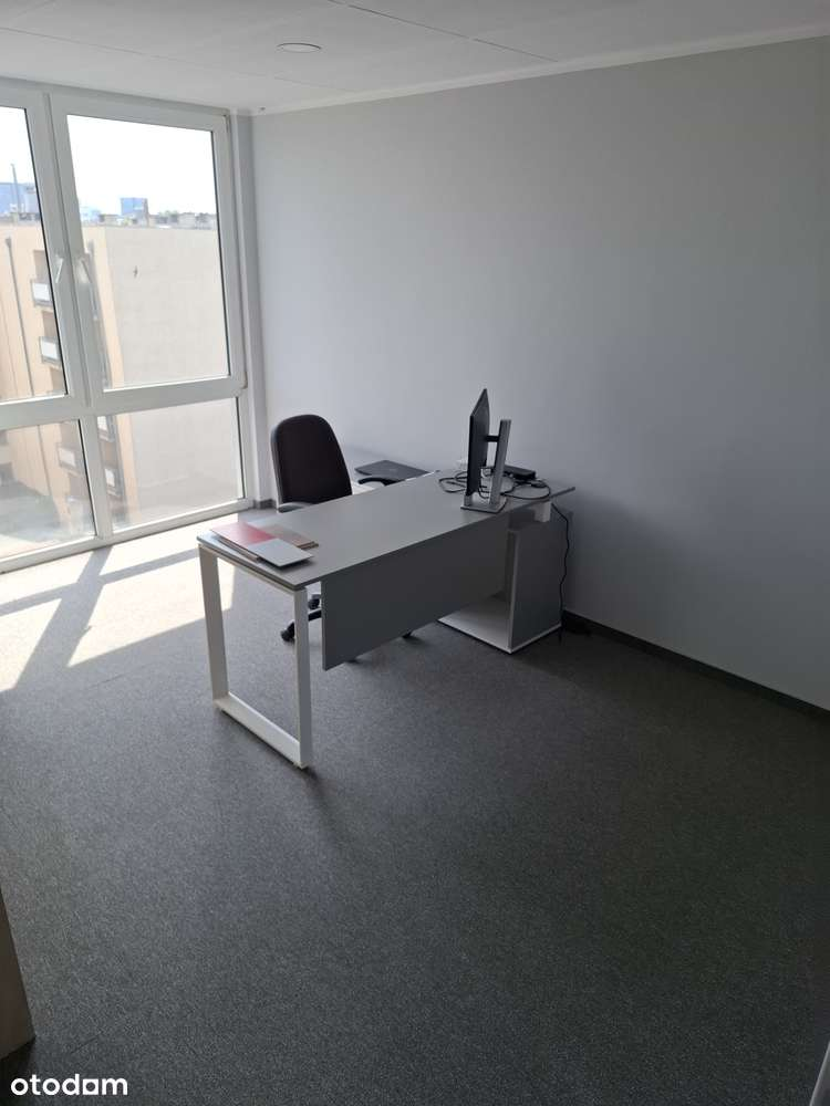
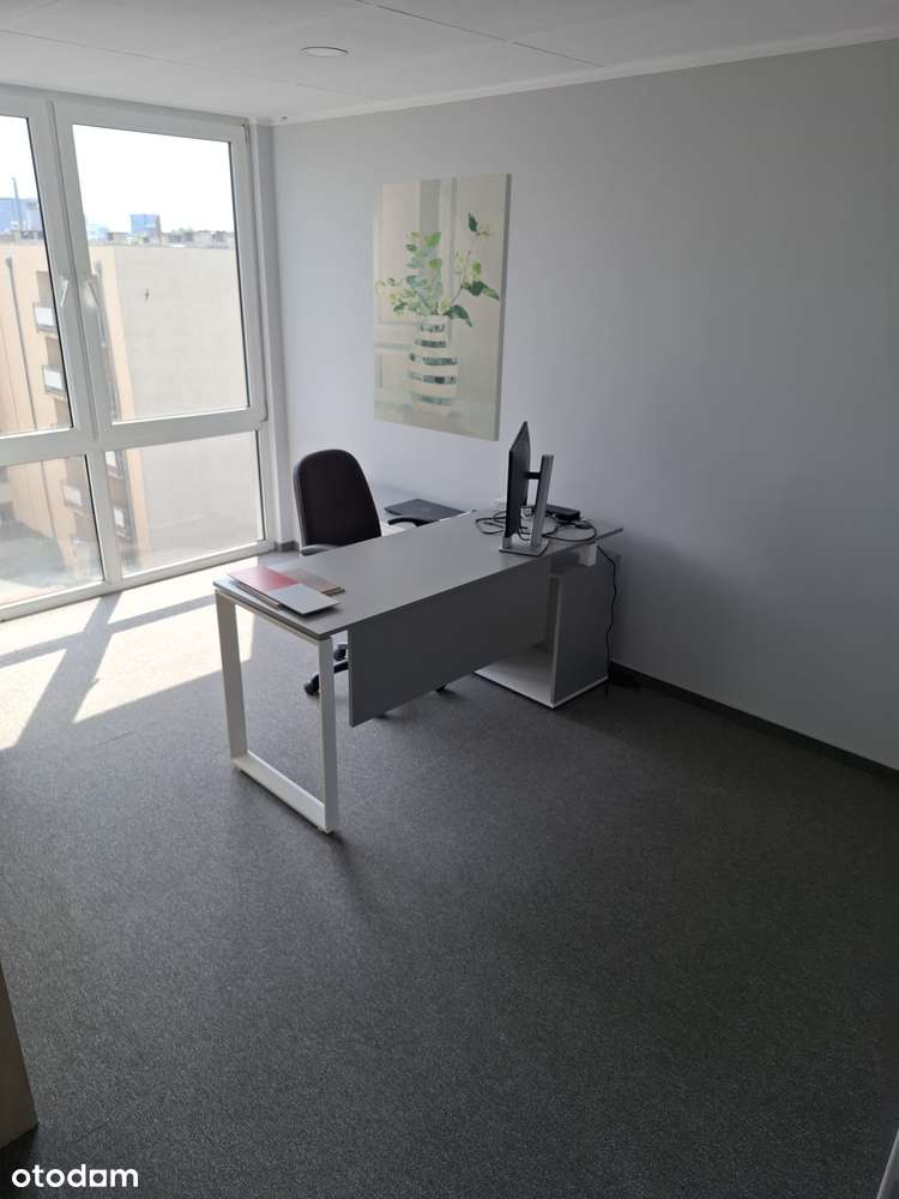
+ wall art (434, 311)
